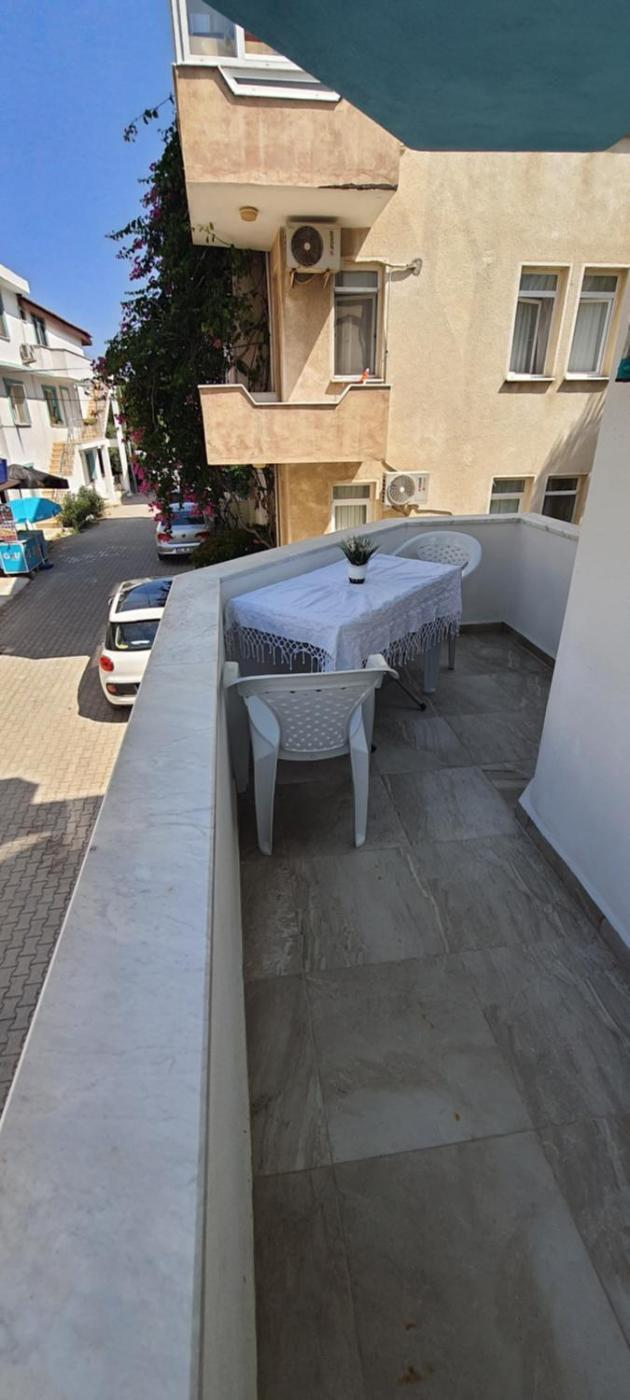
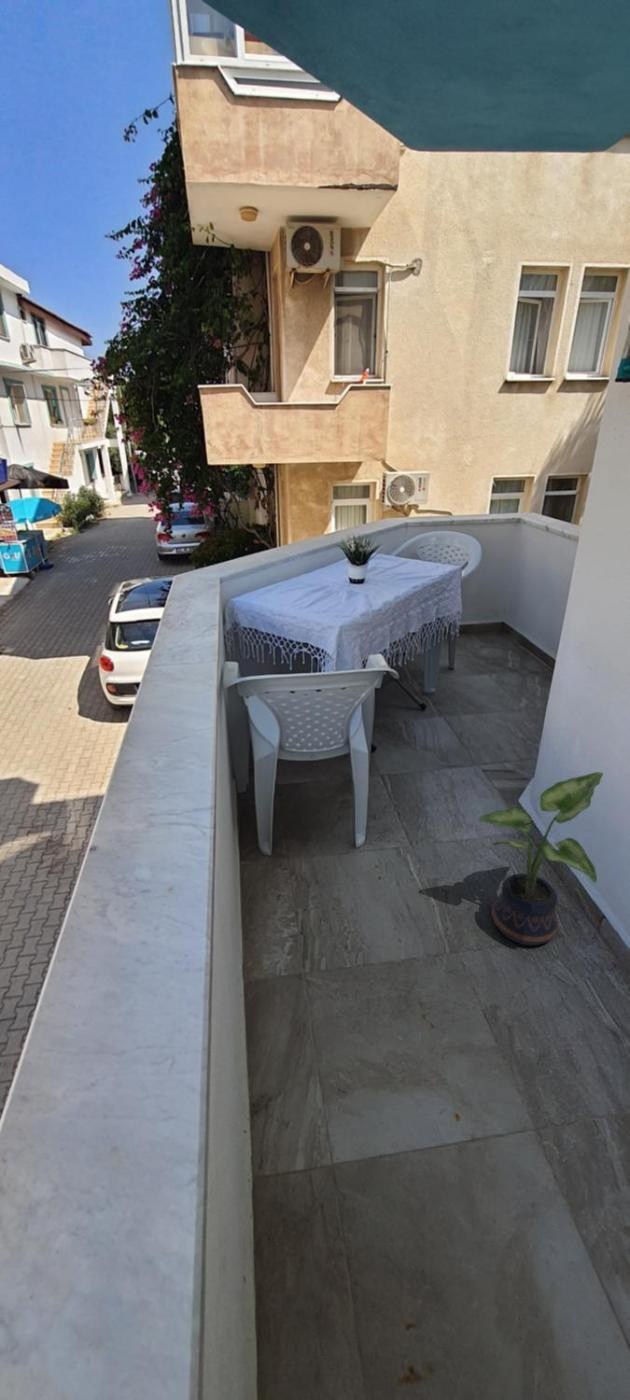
+ potted plant (543, 879)
